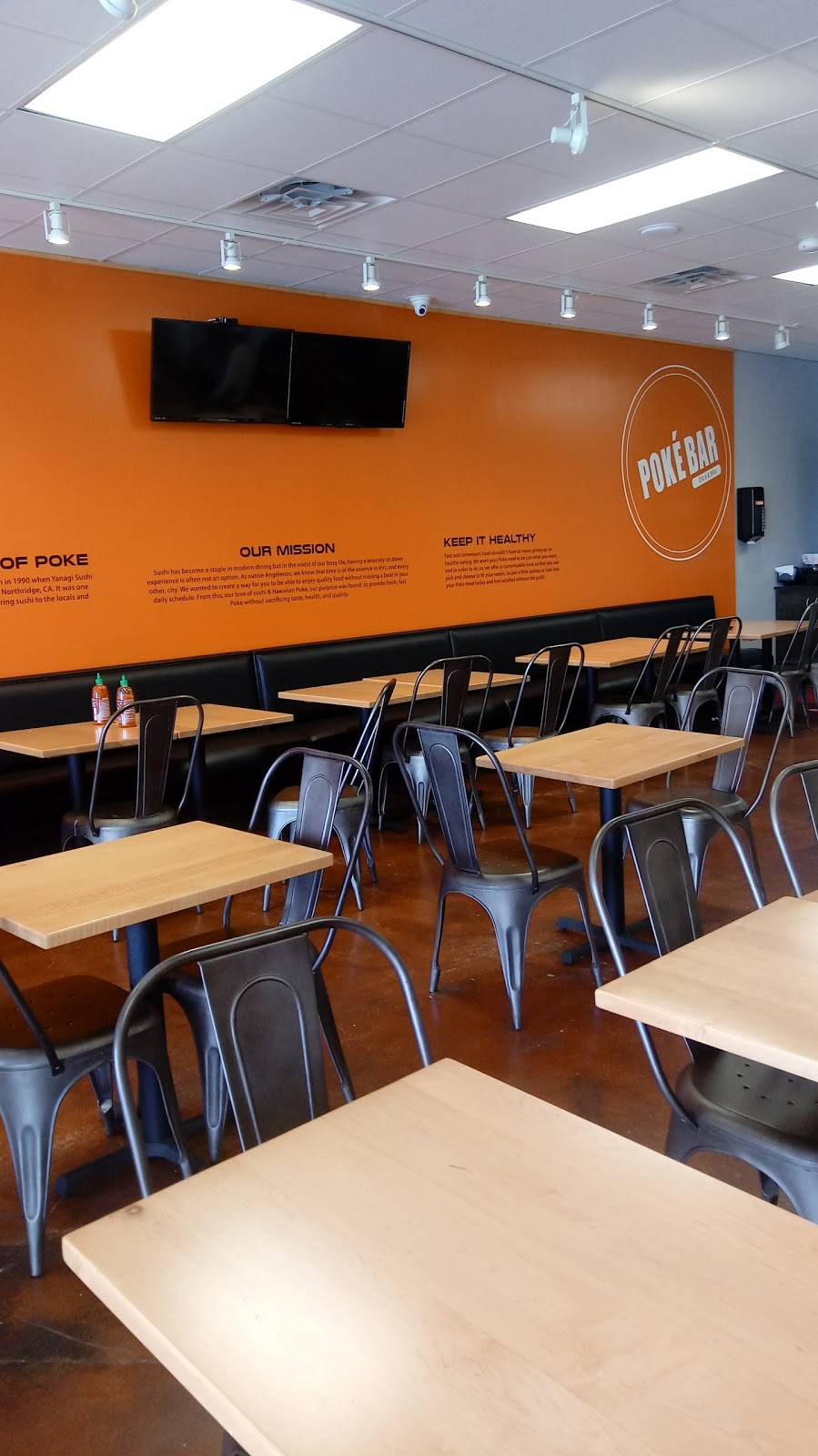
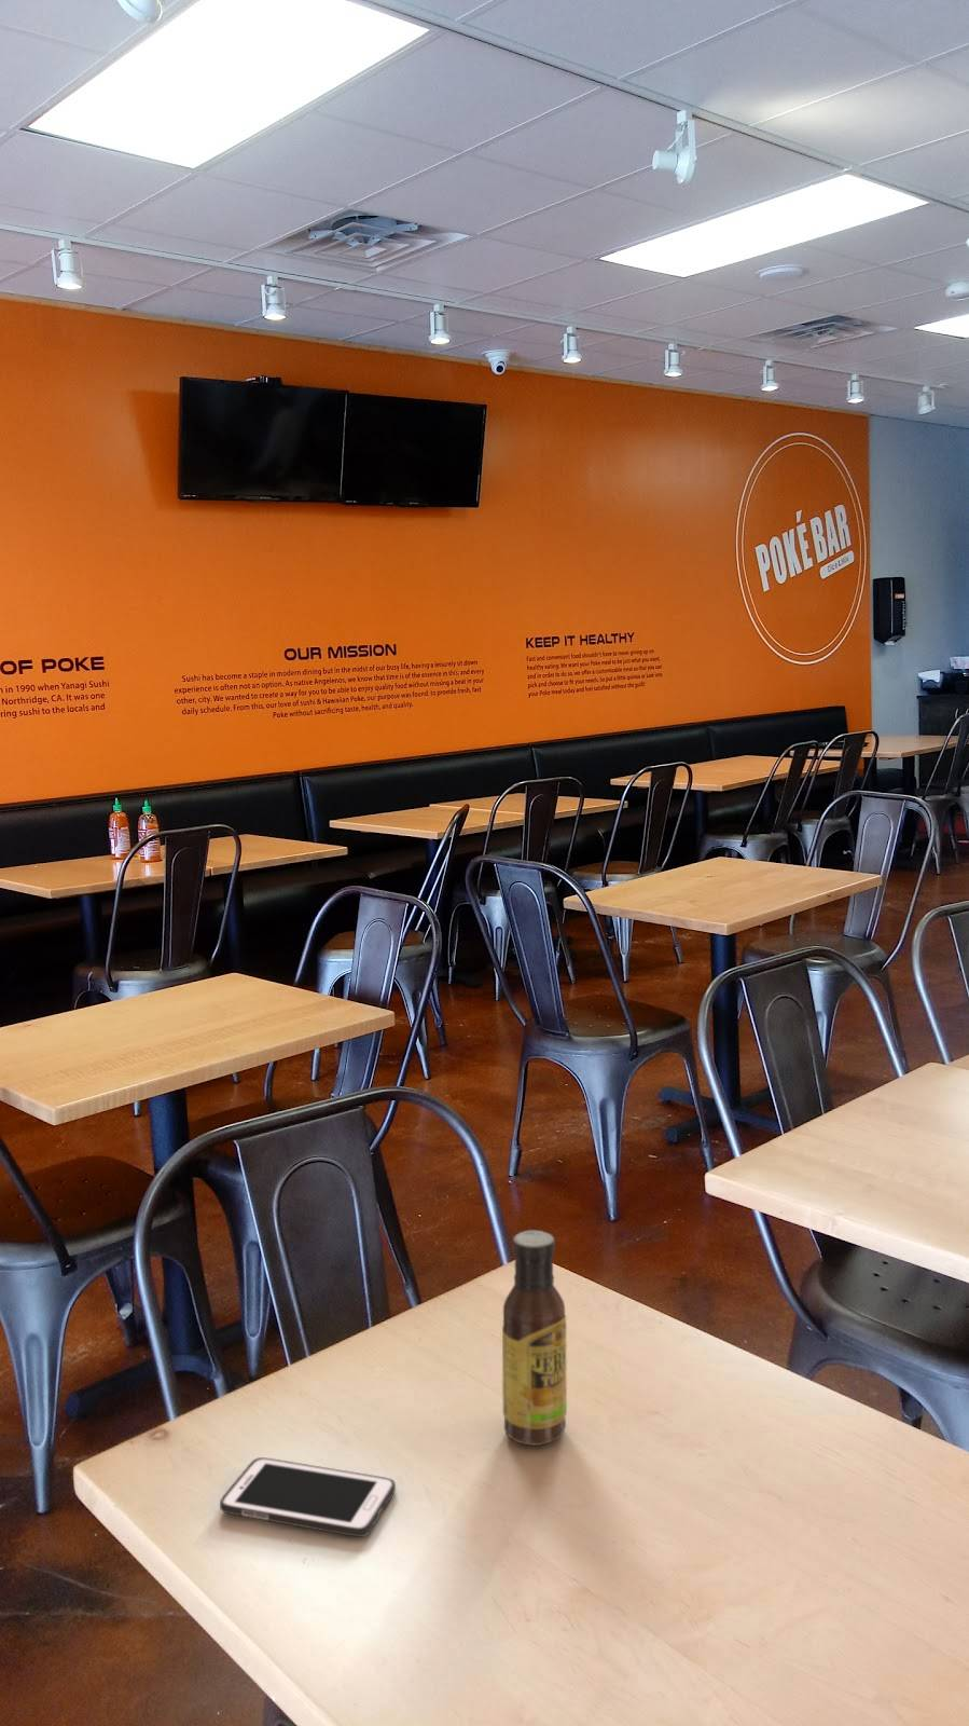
+ sauce bottle (533, 1336)
+ cell phone (308, 1495)
